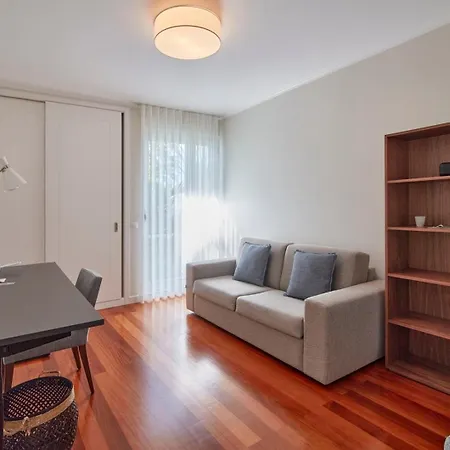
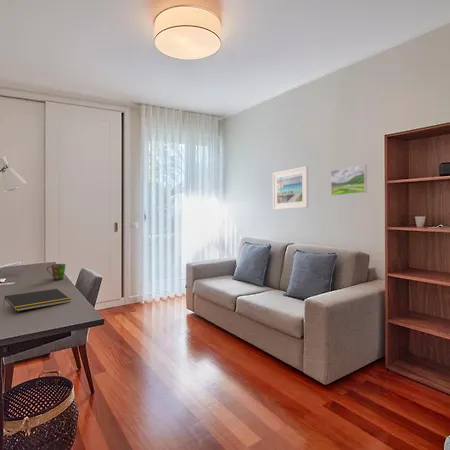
+ cup (56, 271)
+ notepad (38, 299)
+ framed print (289, 189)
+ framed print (348, 181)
